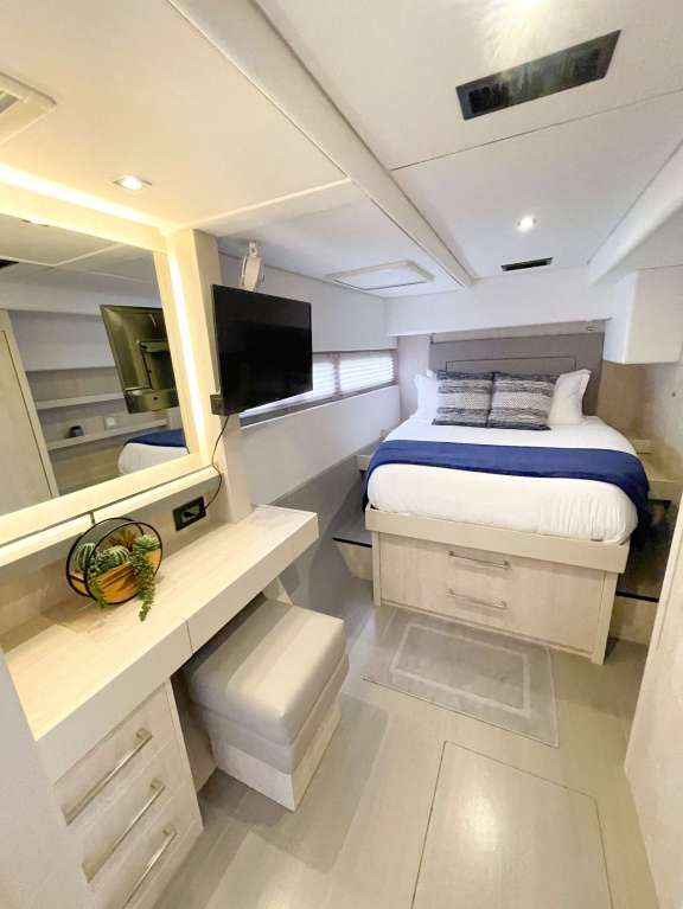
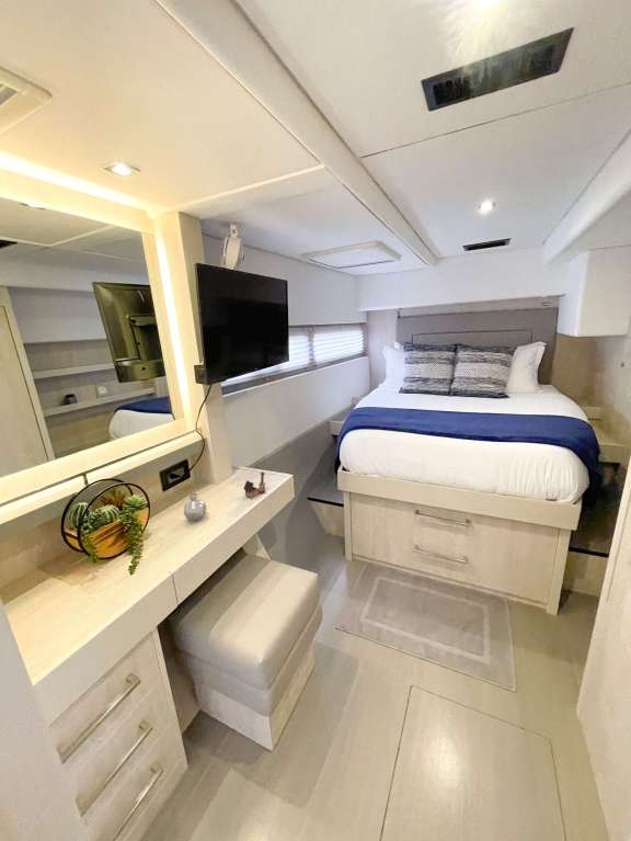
+ potion bottle (194, 505)
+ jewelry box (253, 484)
